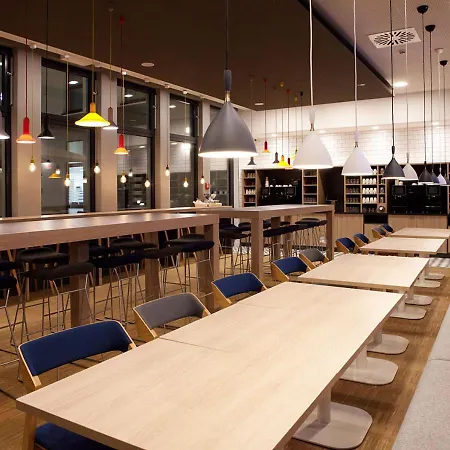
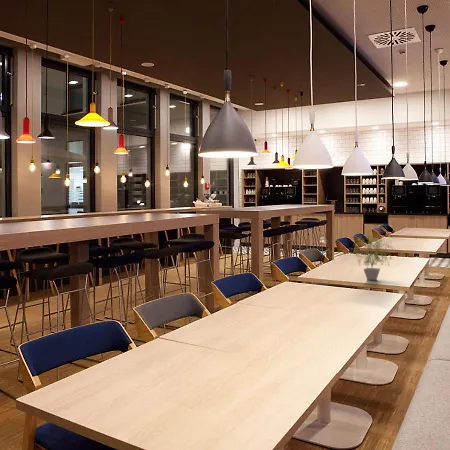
+ potted plant (373, 254)
